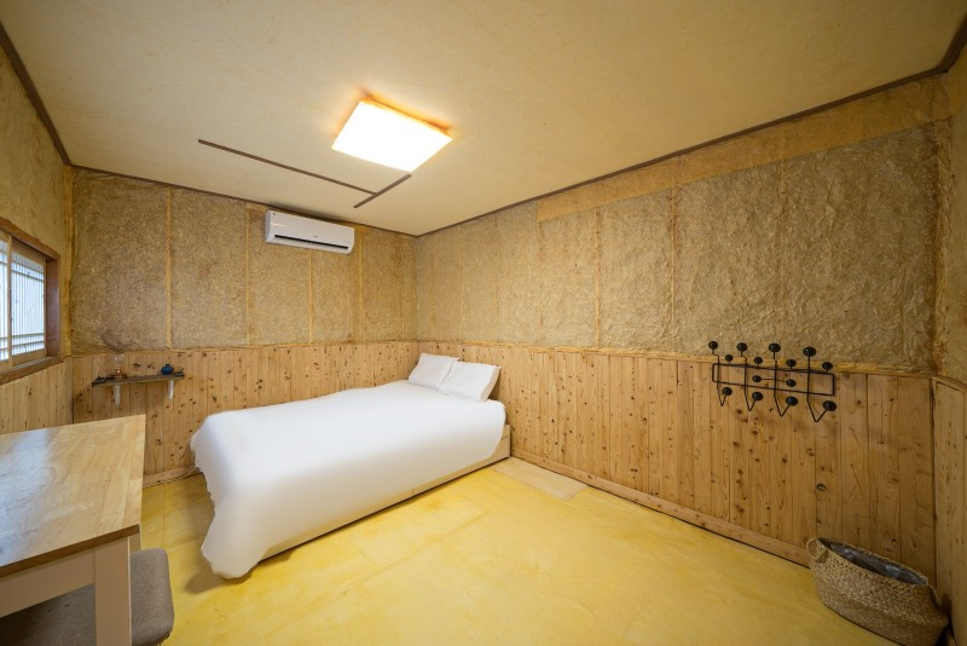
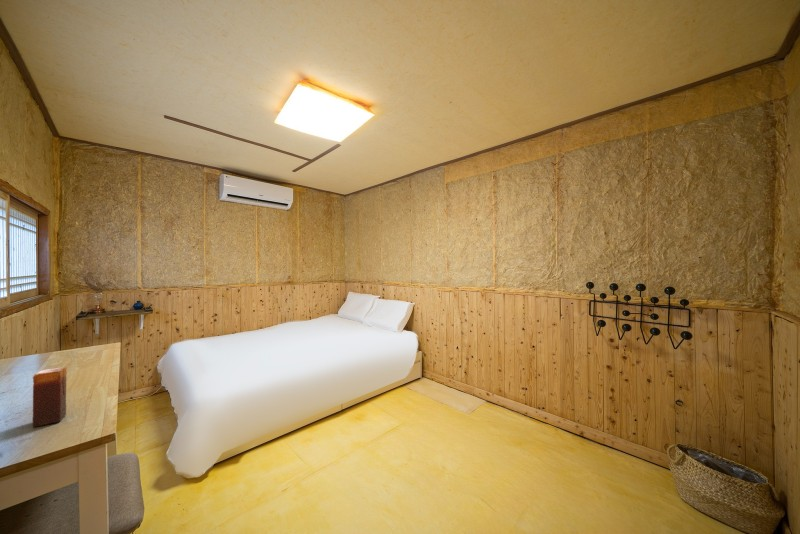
+ candle (50, 395)
